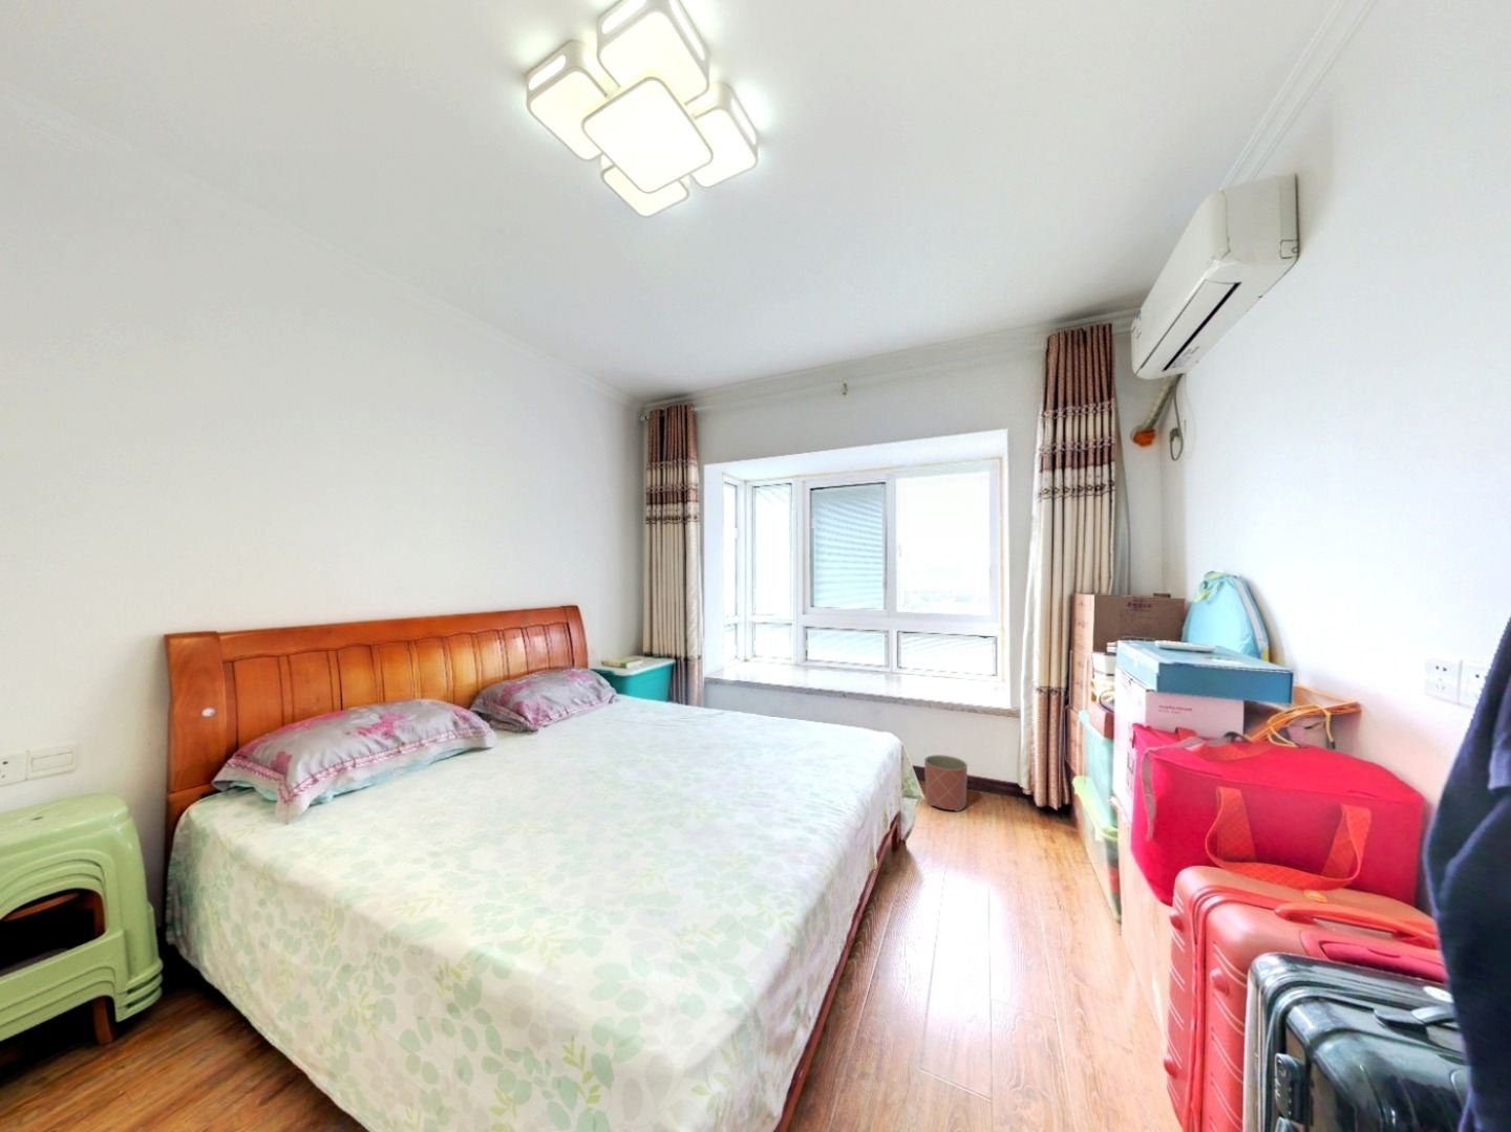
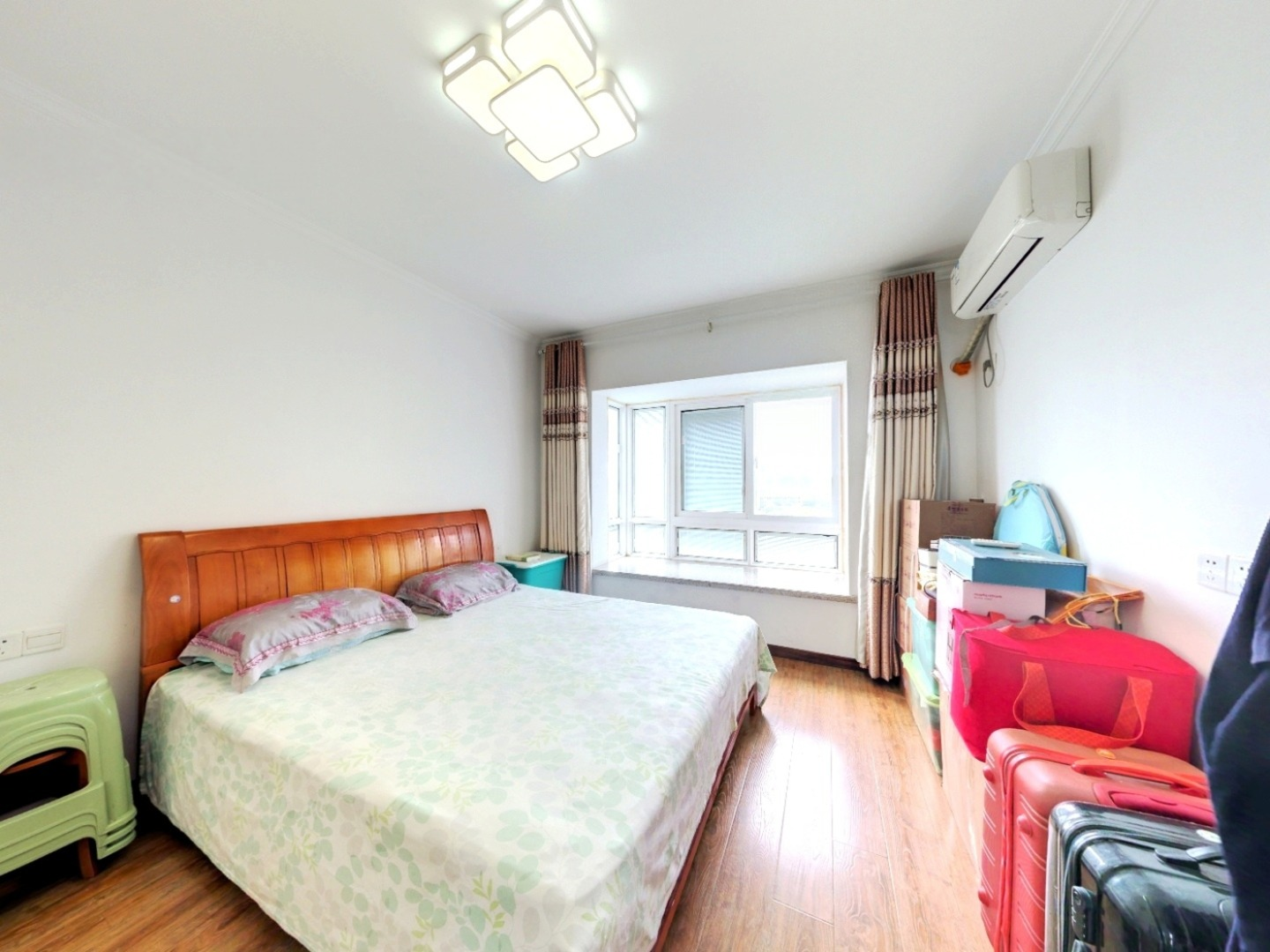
- planter (946, 782)
